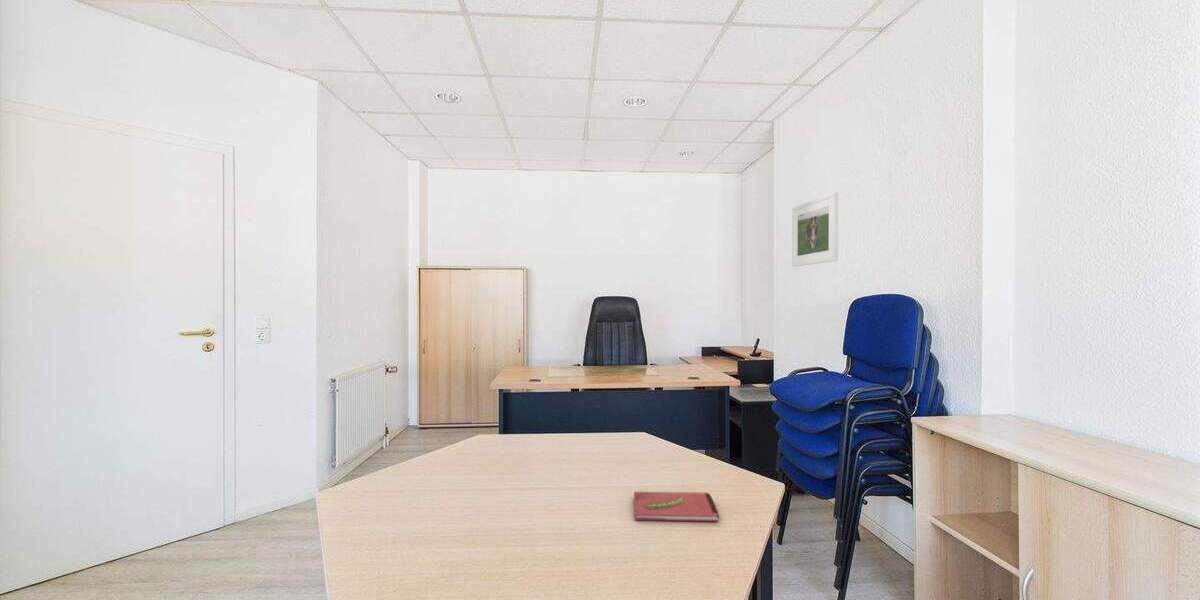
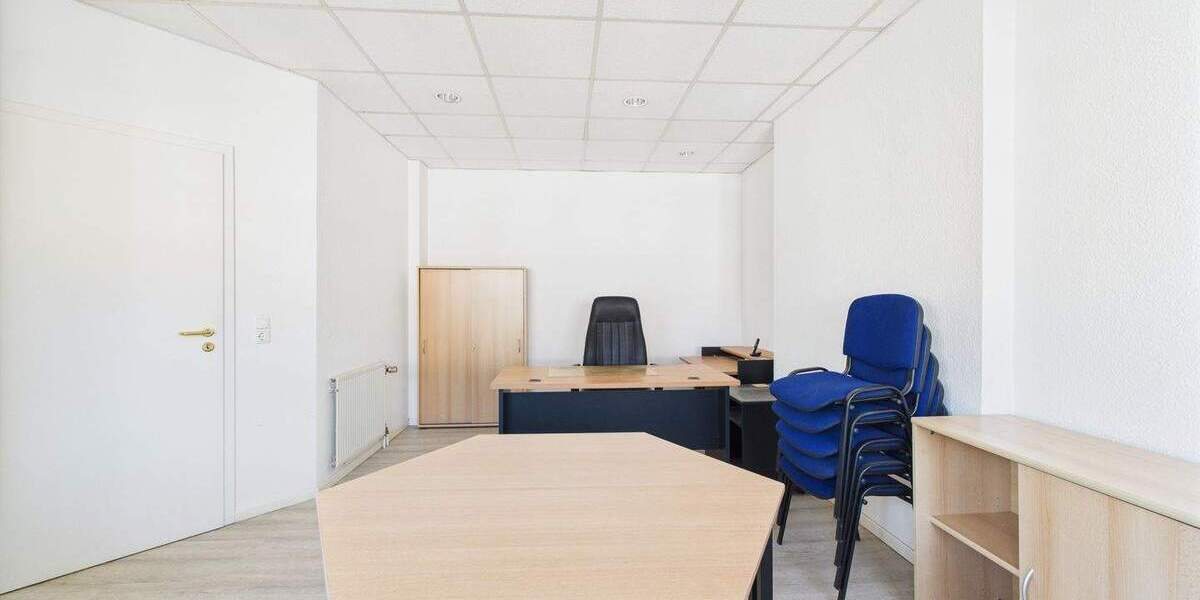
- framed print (813, 232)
- notebook (674, 505)
